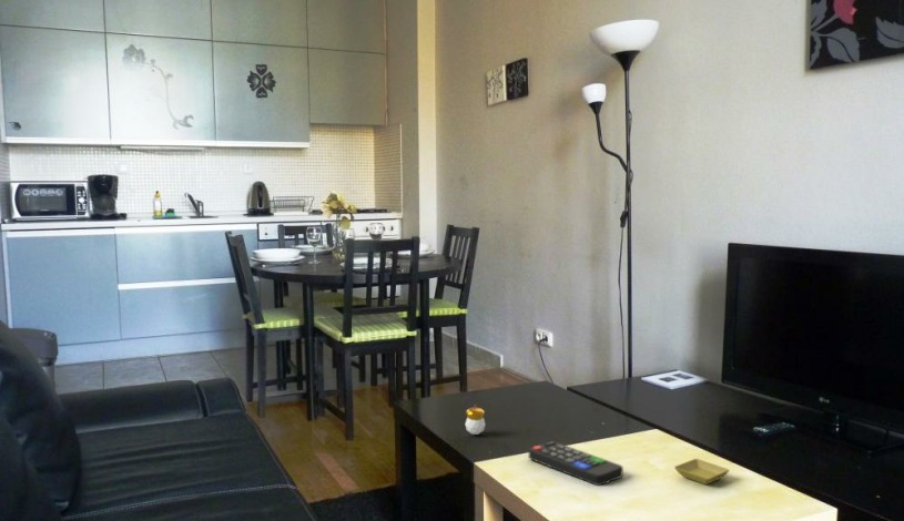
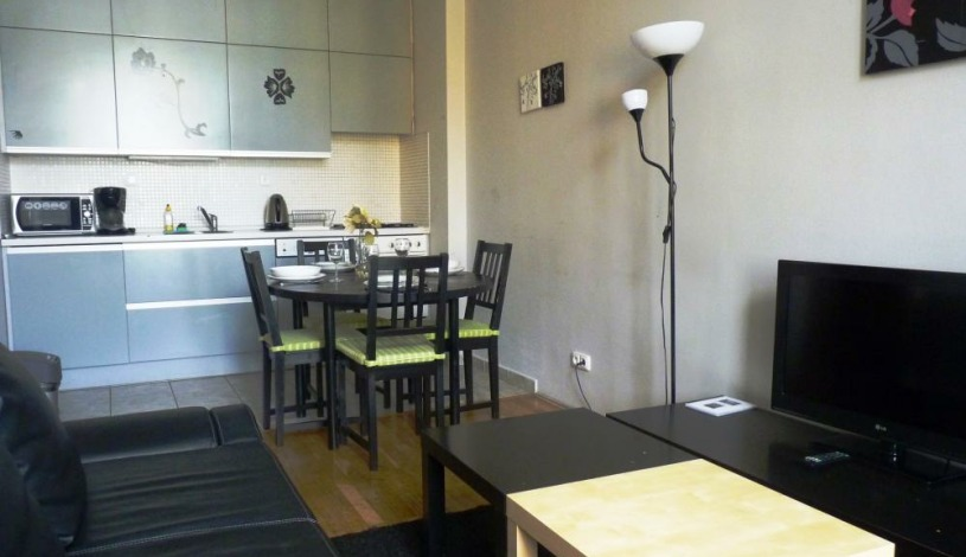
- remote control (573, 461)
- candle (475, 419)
- saucer (701, 472)
